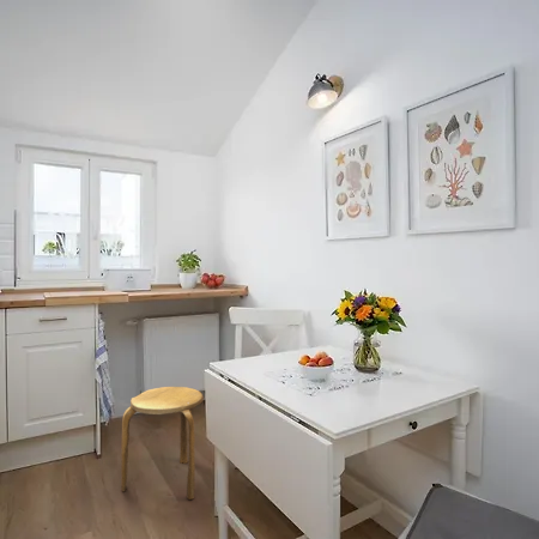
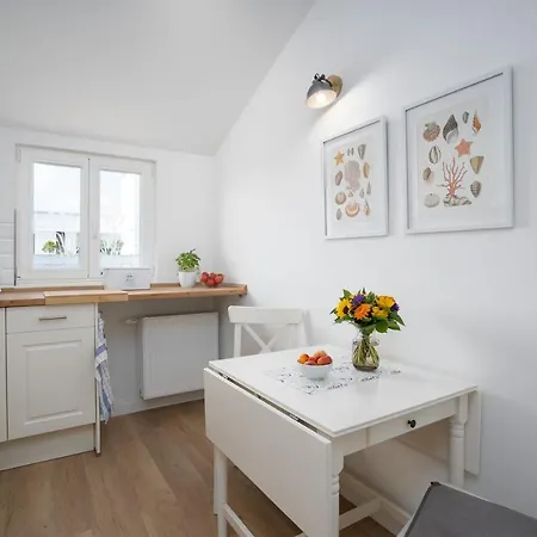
- stool (180, 438)
